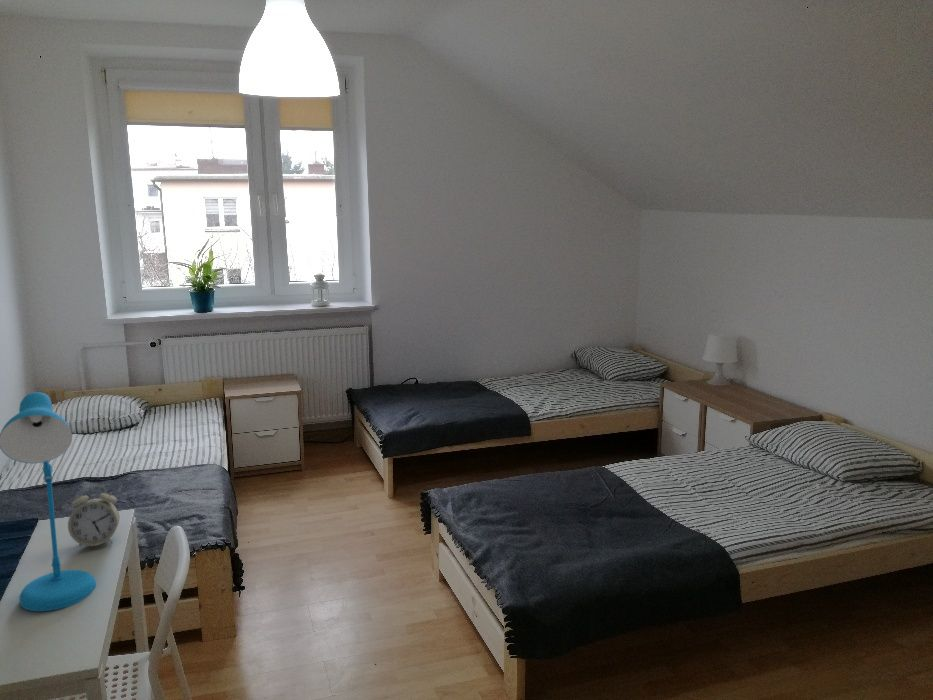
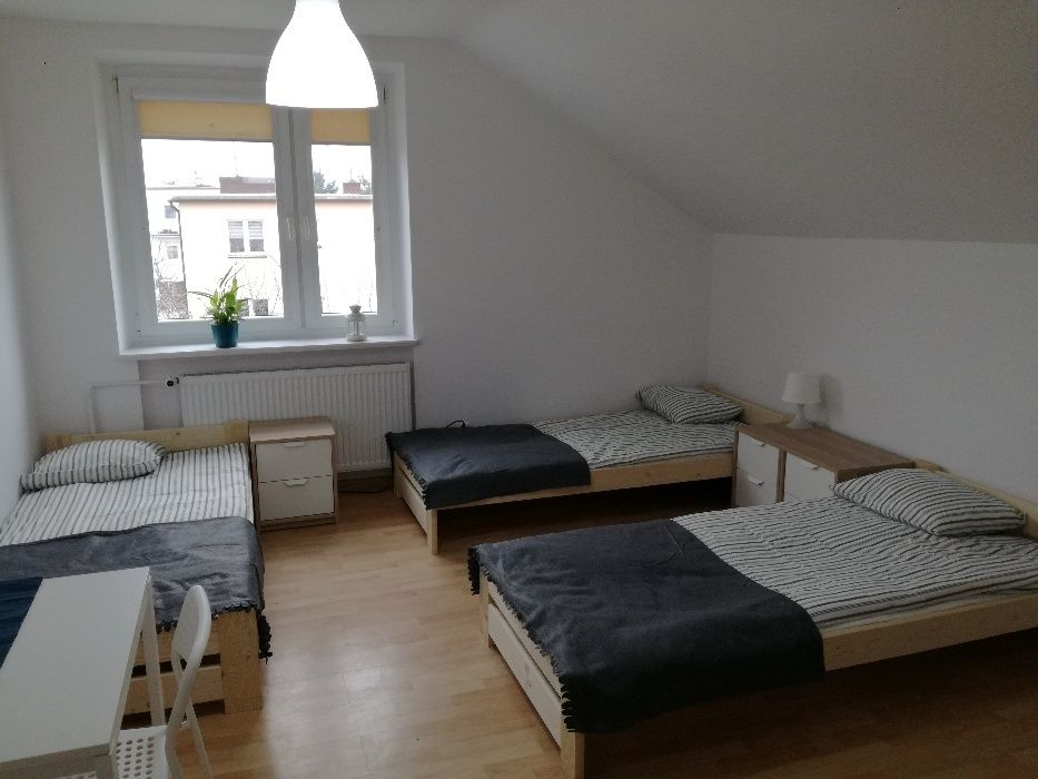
- desk lamp (48, 502)
- alarm clock (93, 515)
